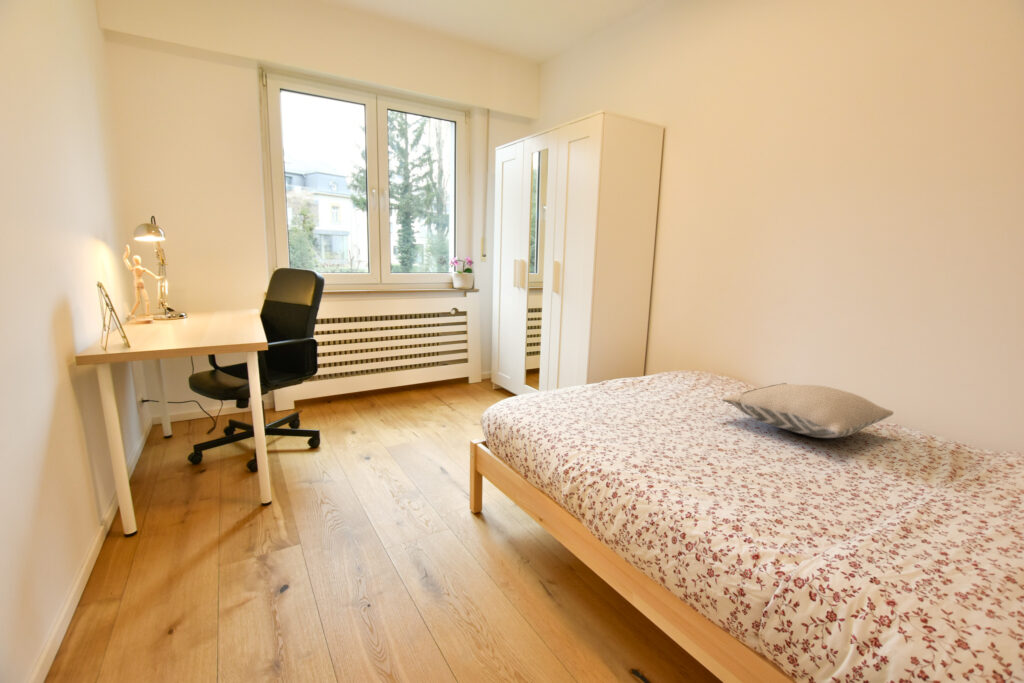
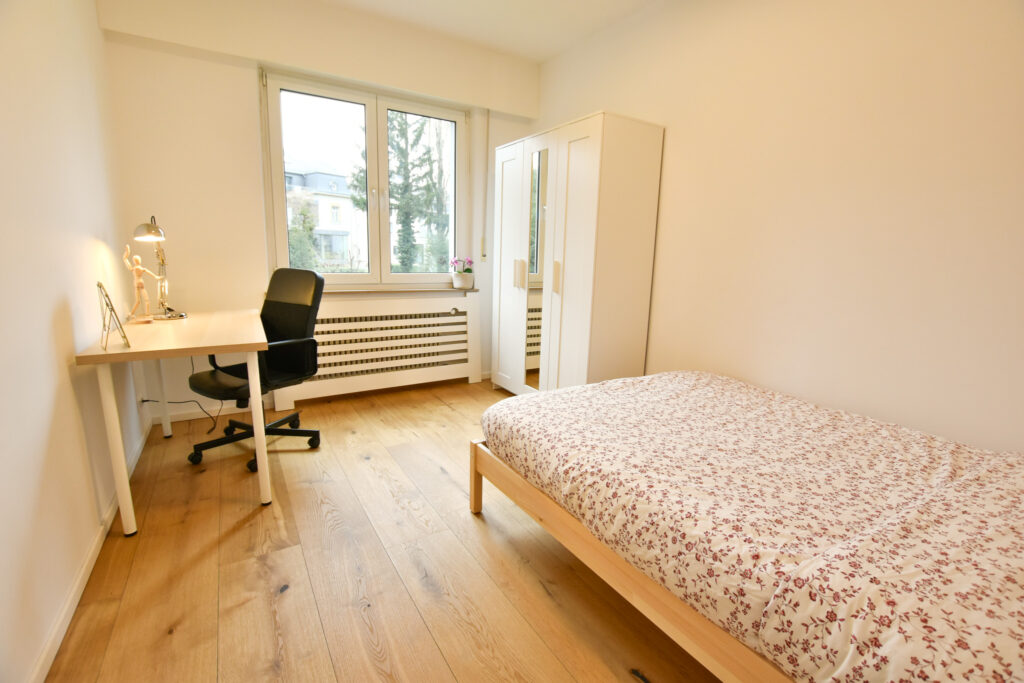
- pillow (803, 407)
